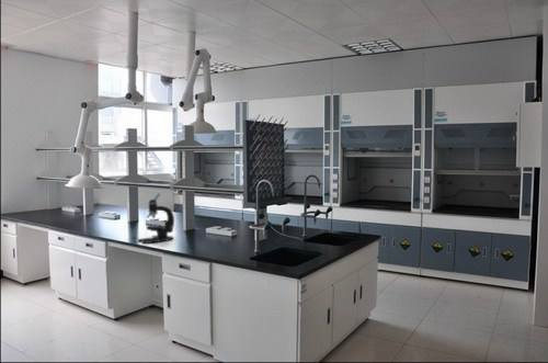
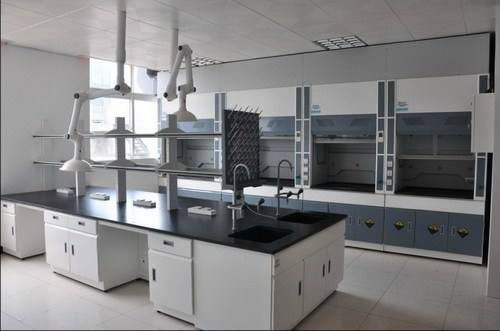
- microscope (155, 216)
